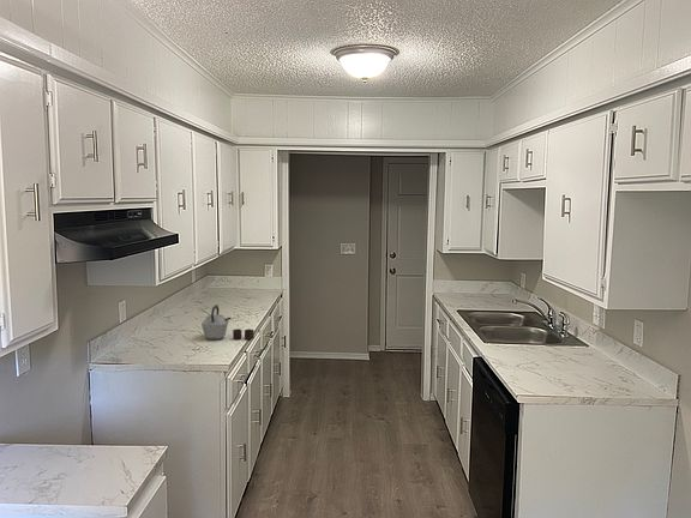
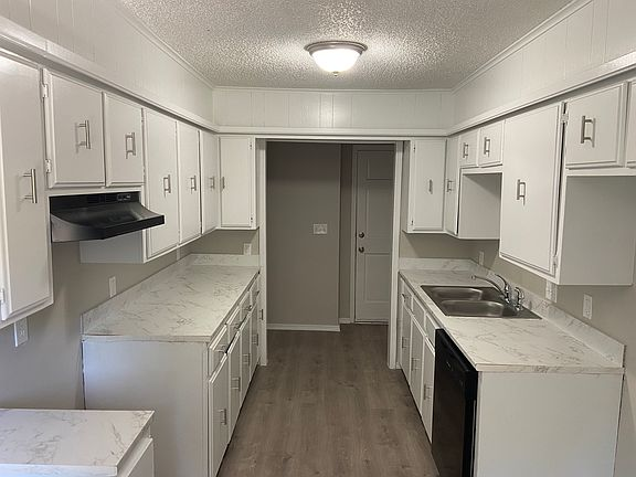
- kettle (227, 321)
